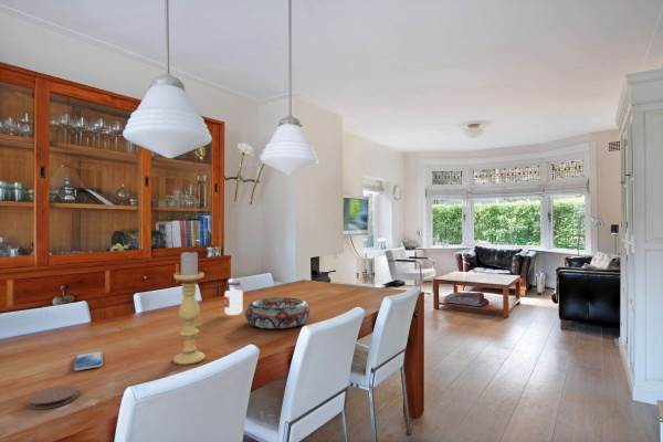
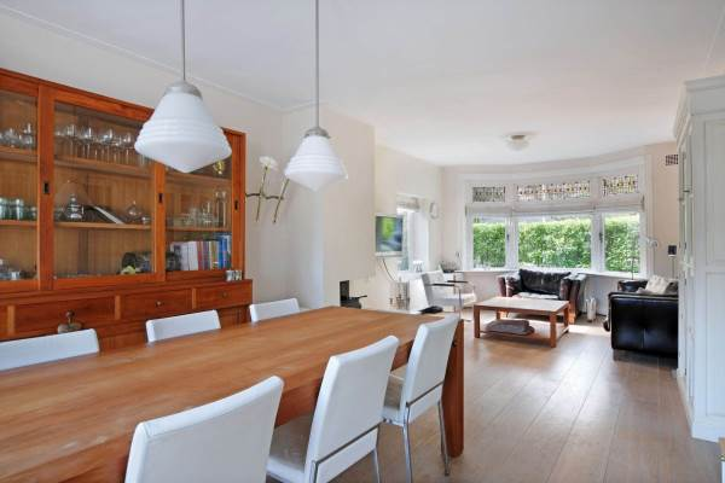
- jar (233, 298)
- coaster (53, 397)
- decorative bowl (277, 312)
- candle holder (189, 304)
- smartphone (88, 360)
